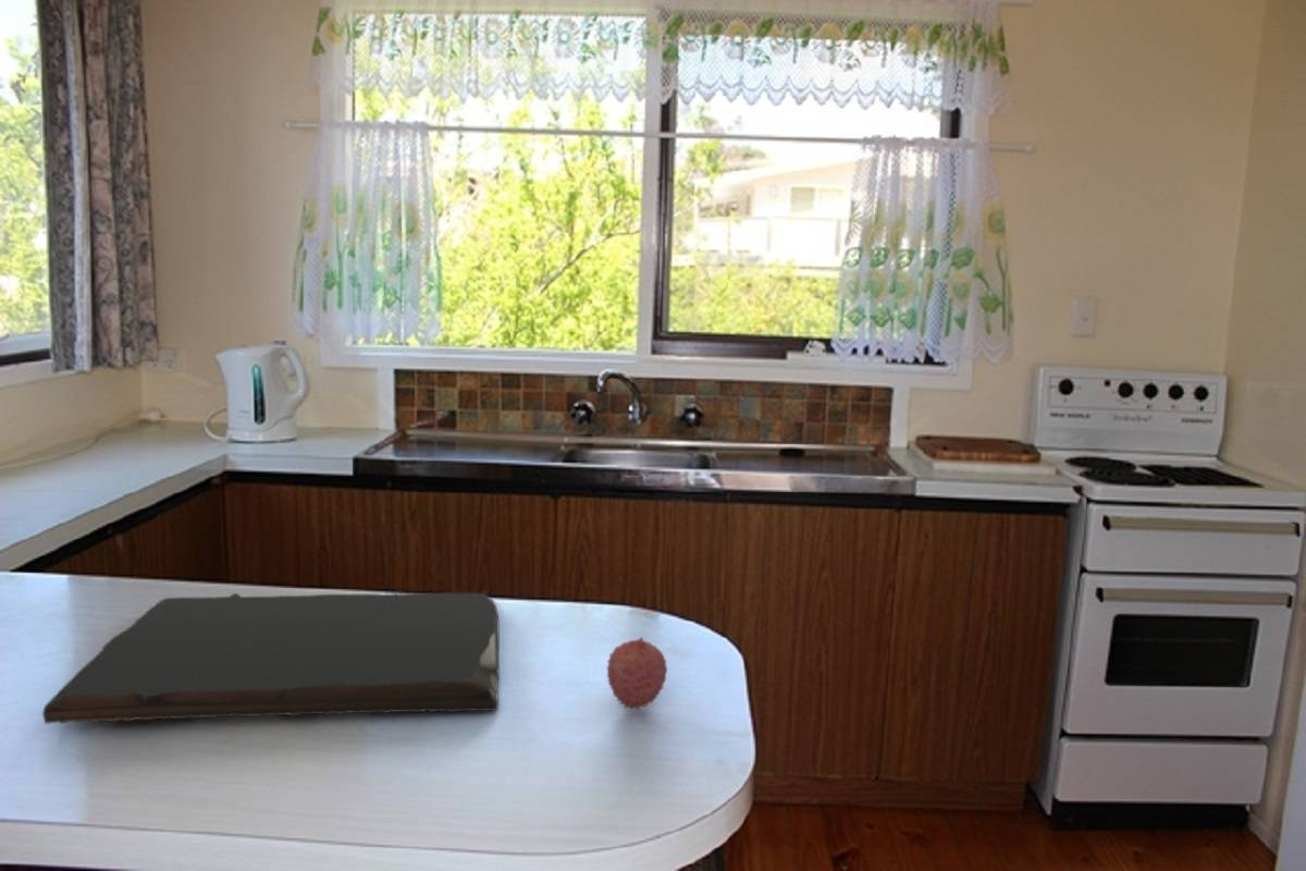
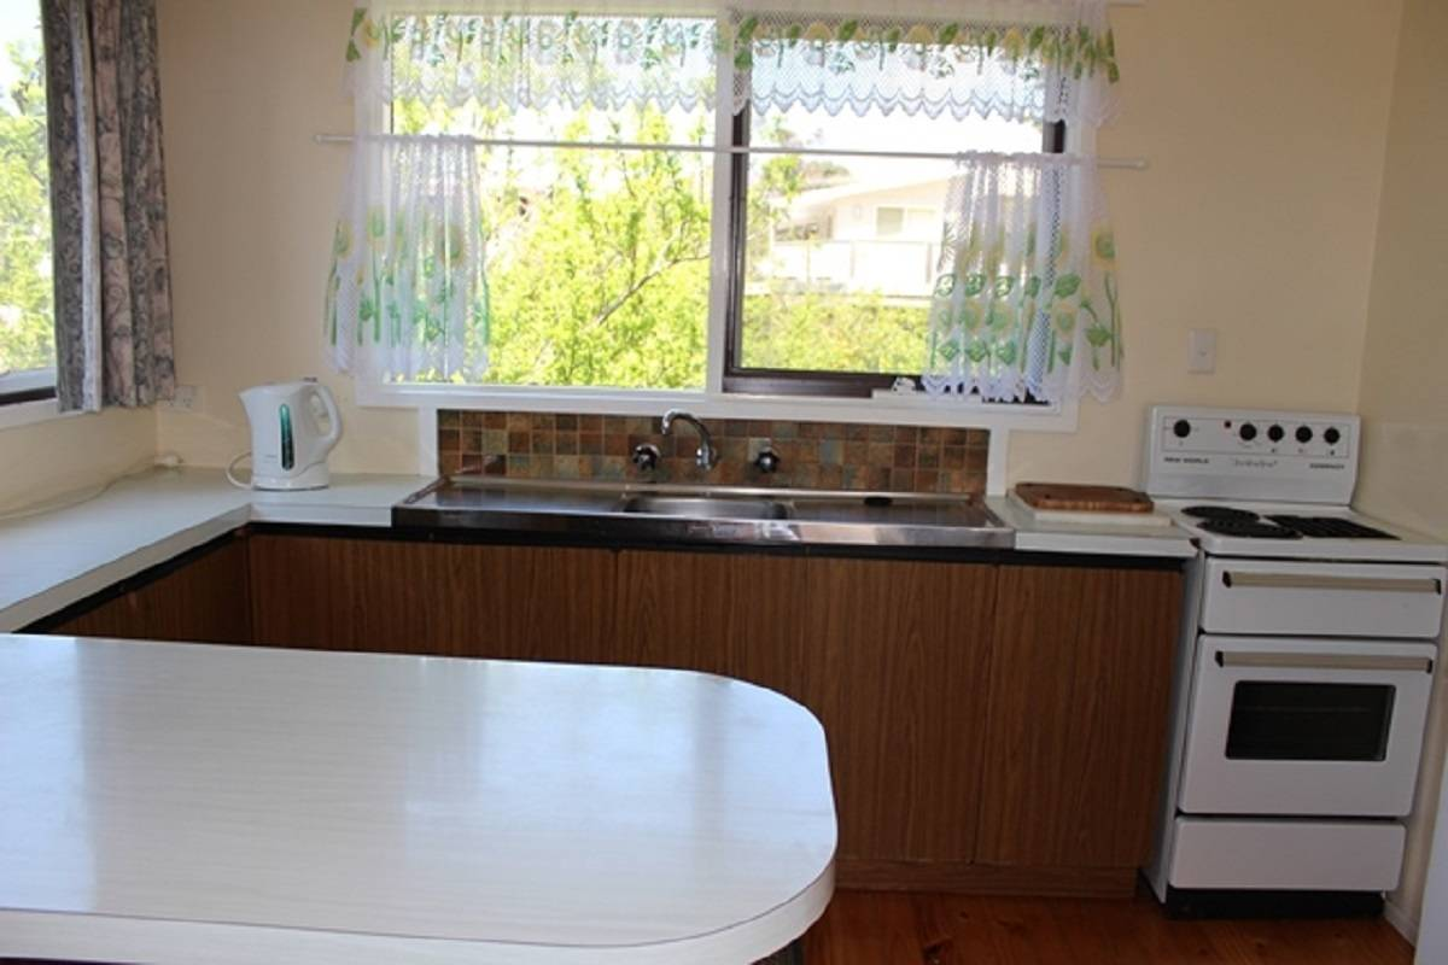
- fruit (637, 672)
- cutting board (309, 642)
